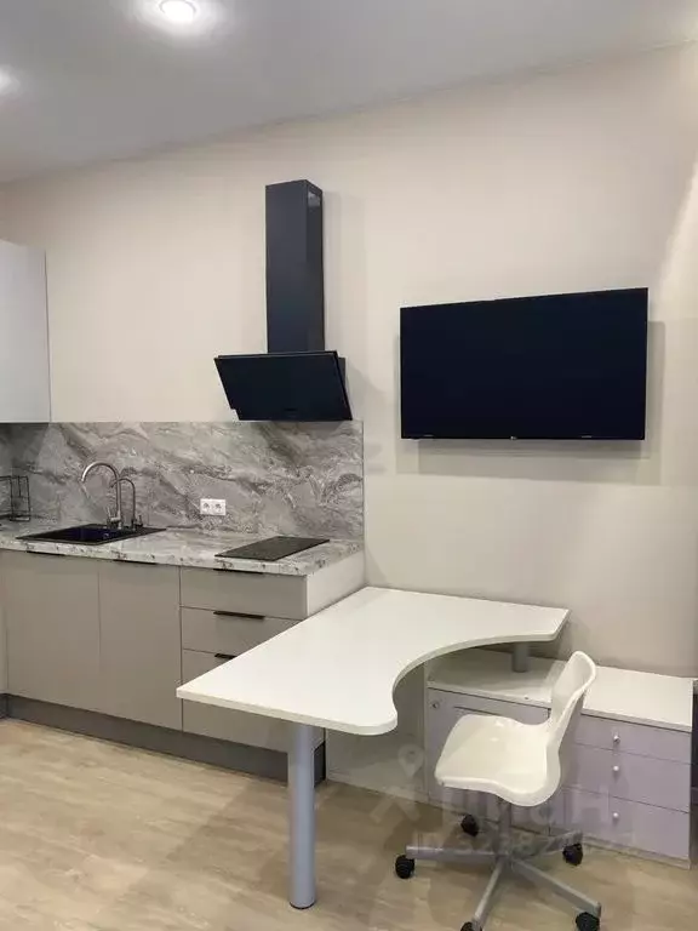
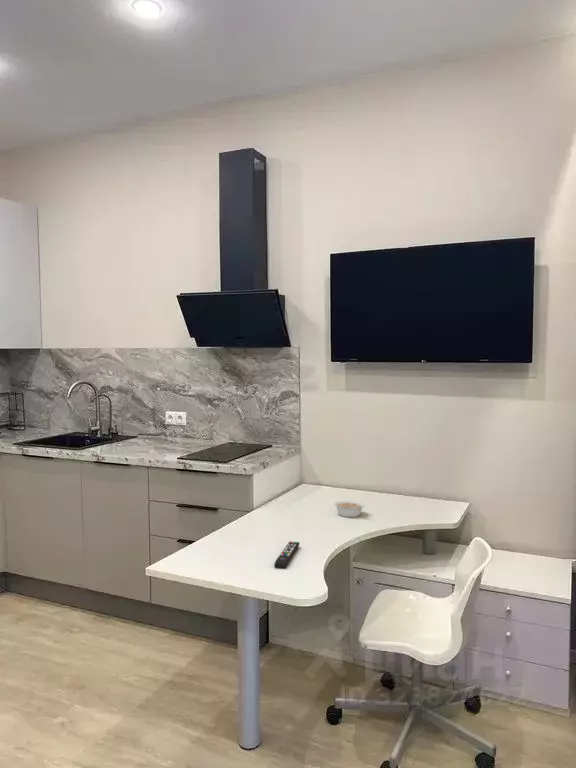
+ remote control (287, 553)
+ legume (350, 508)
